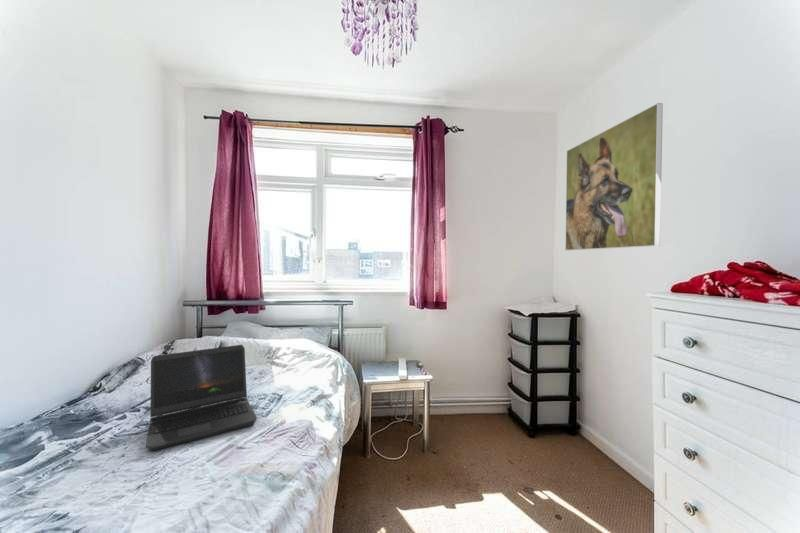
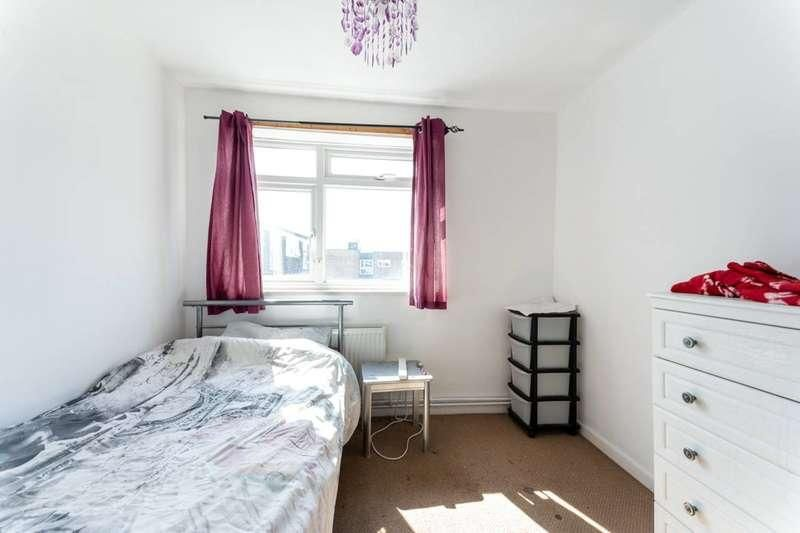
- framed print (605, 190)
- laptop computer (203, 390)
